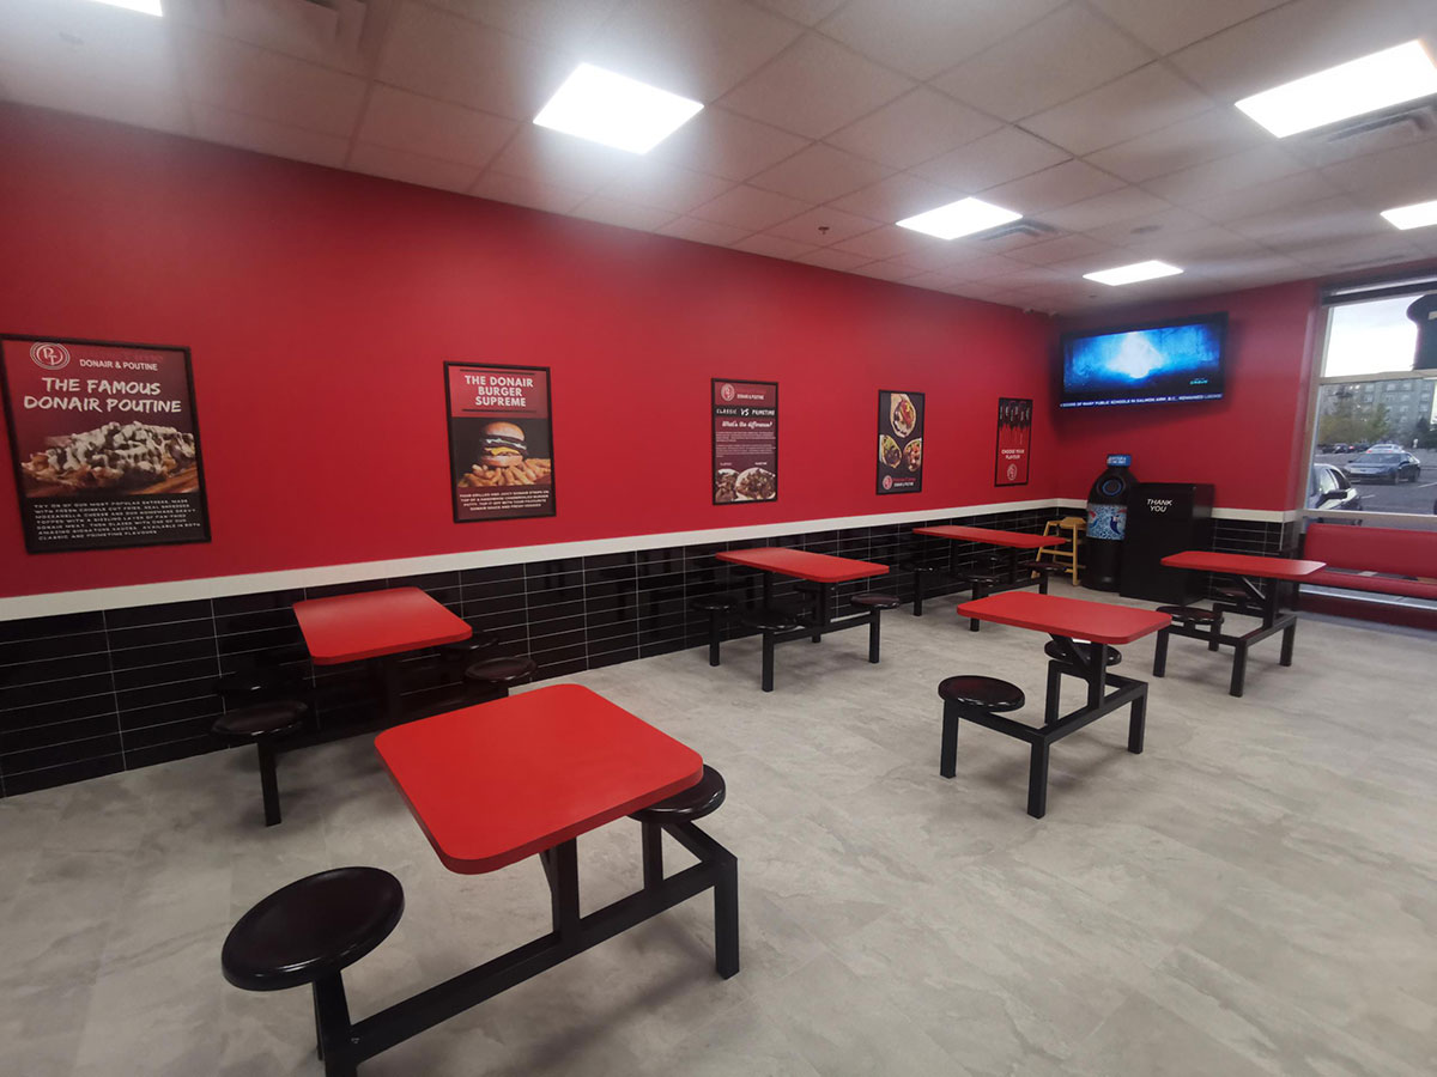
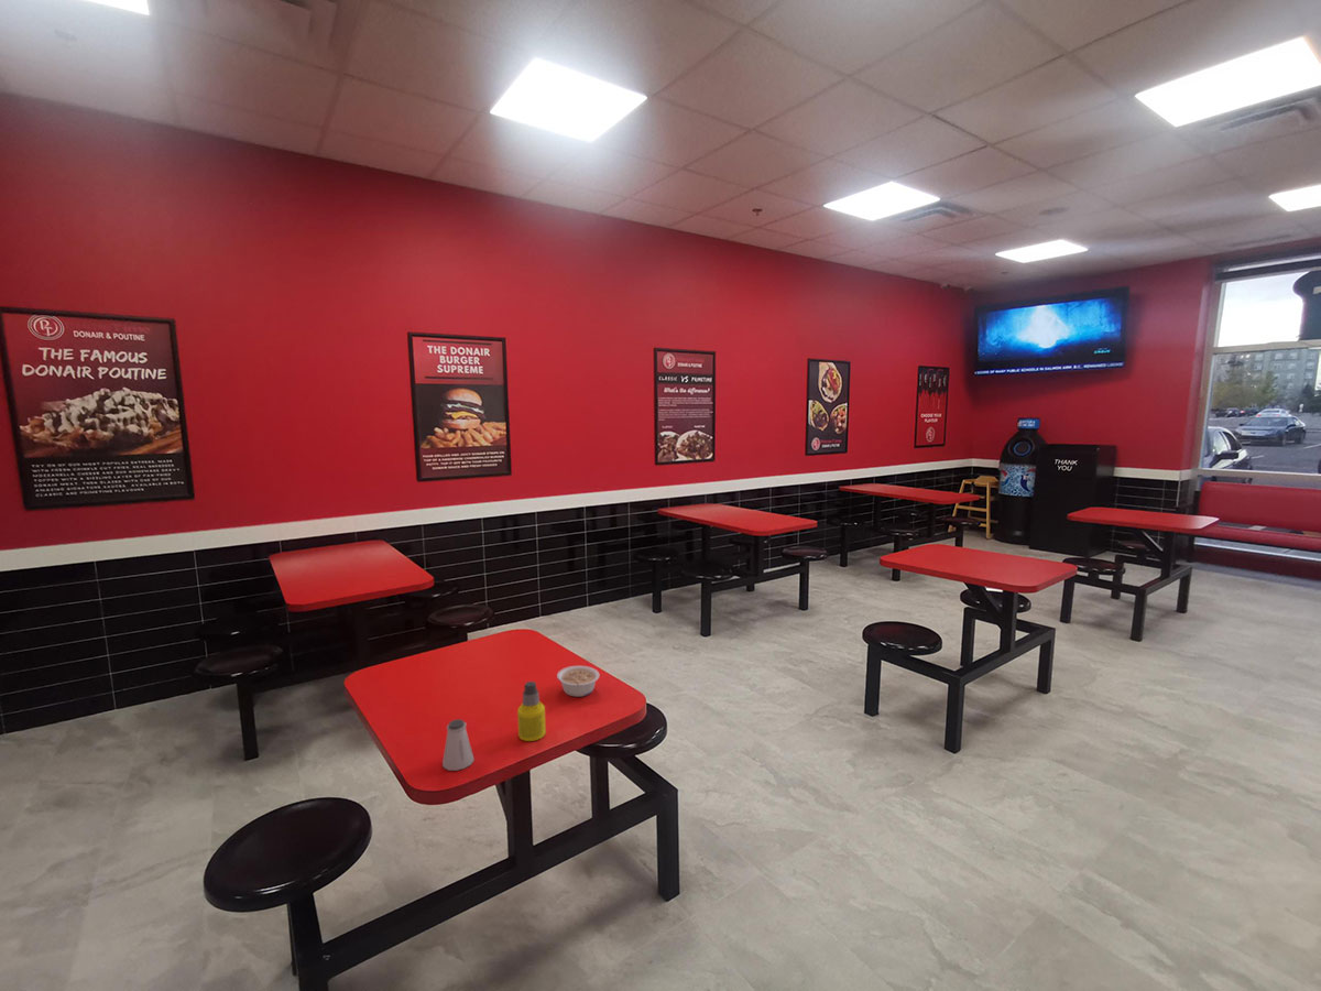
+ bottle (531, 708)
+ legume (579, 680)
+ saltshaker (457, 742)
